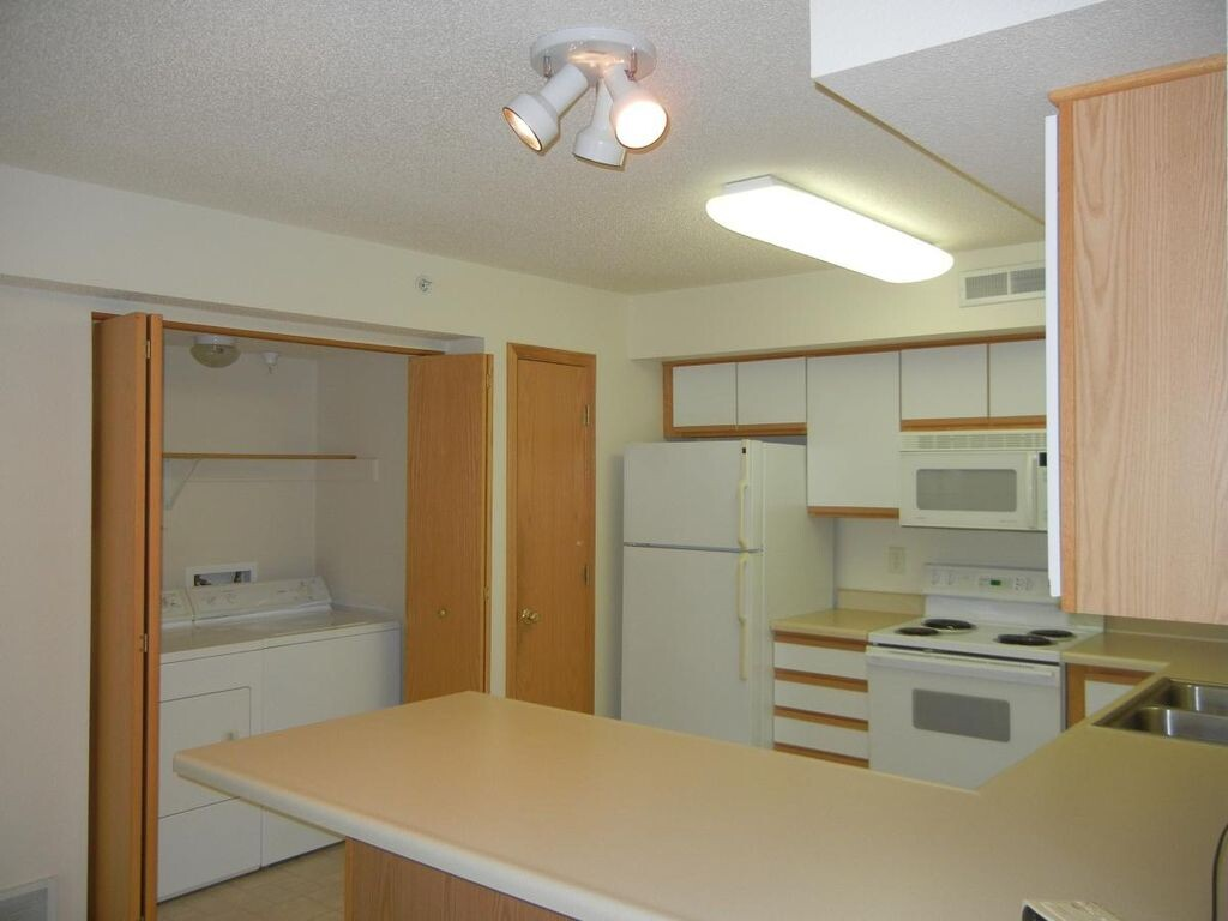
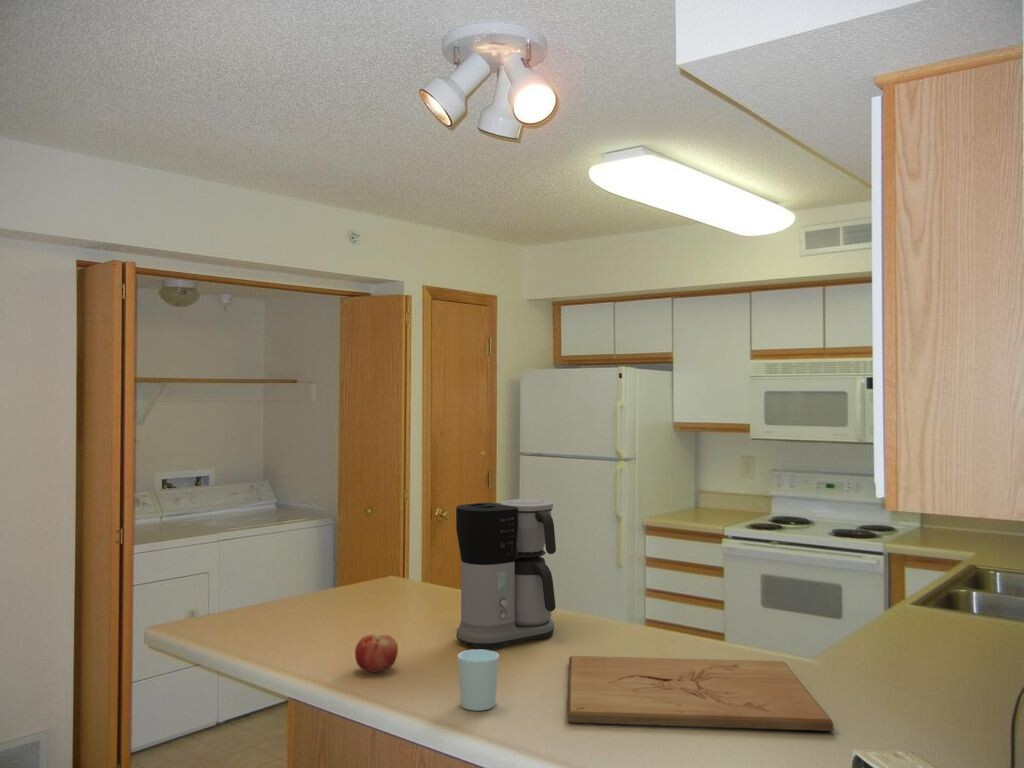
+ cutting board (686, 688)
+ coffee maker (510, 570)
+ fruit (376, 653)
+ cup (478, 679)
